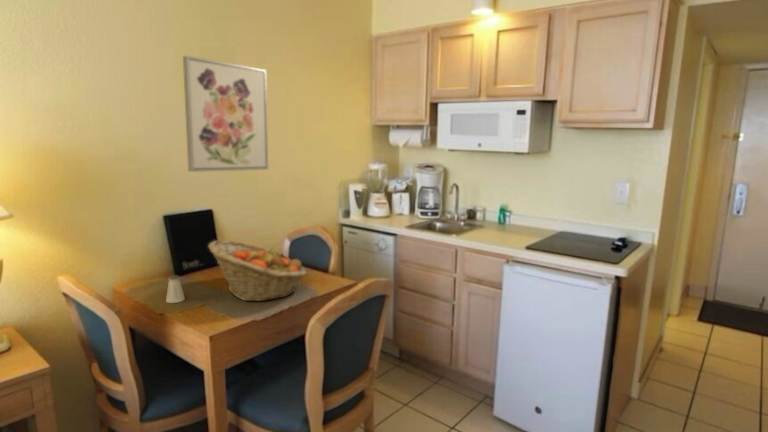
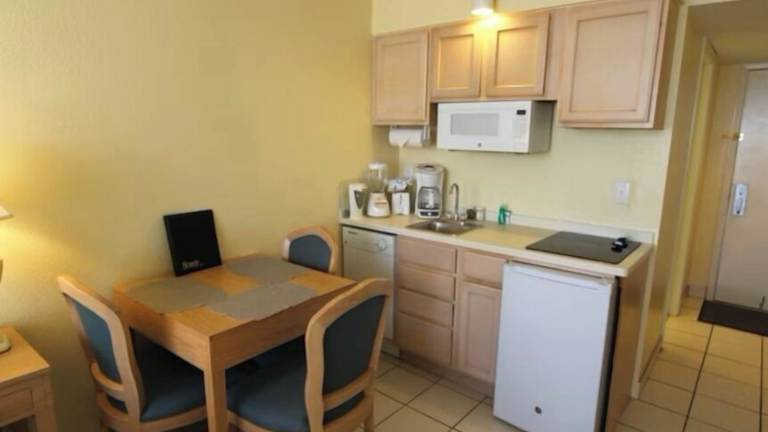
- wall art (229, 117)
- fruit basket (257, 266)
- saltshaker (174, 288)
